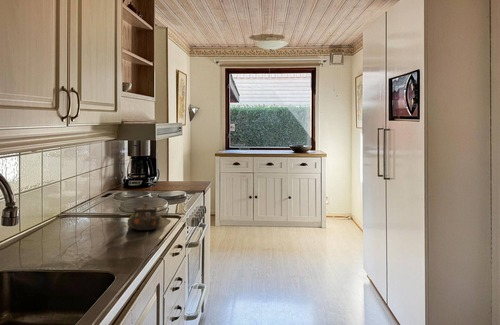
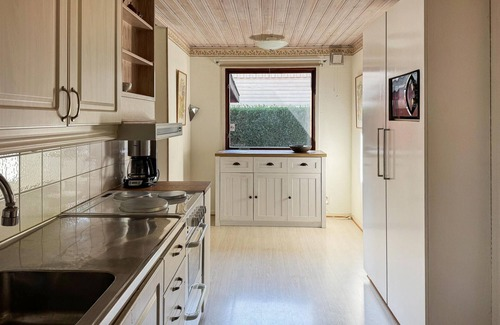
- teapot (145, 215)
